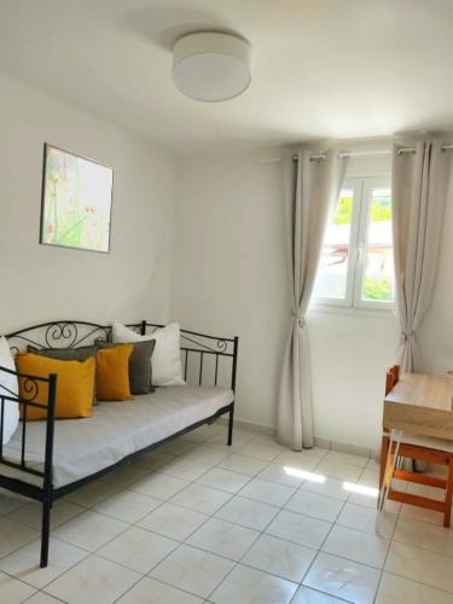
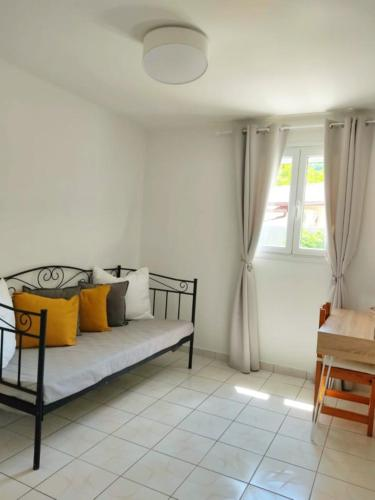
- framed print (80, 203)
